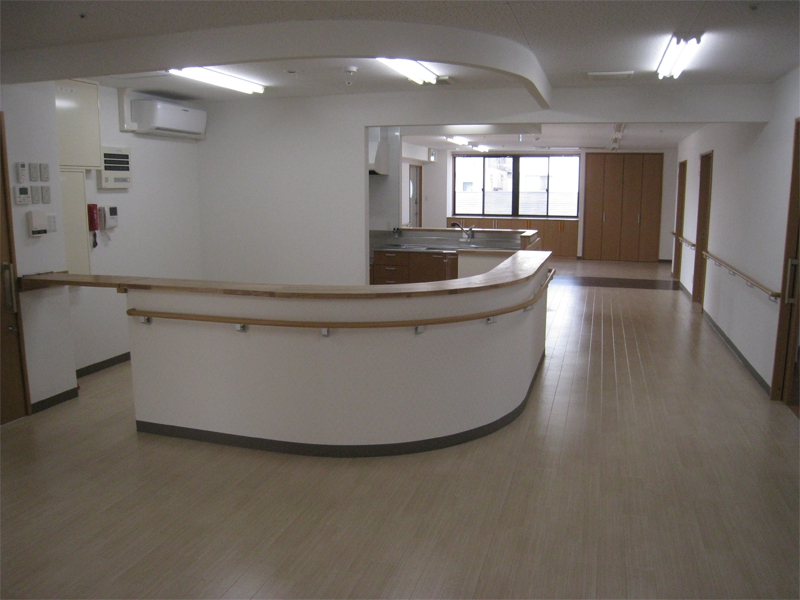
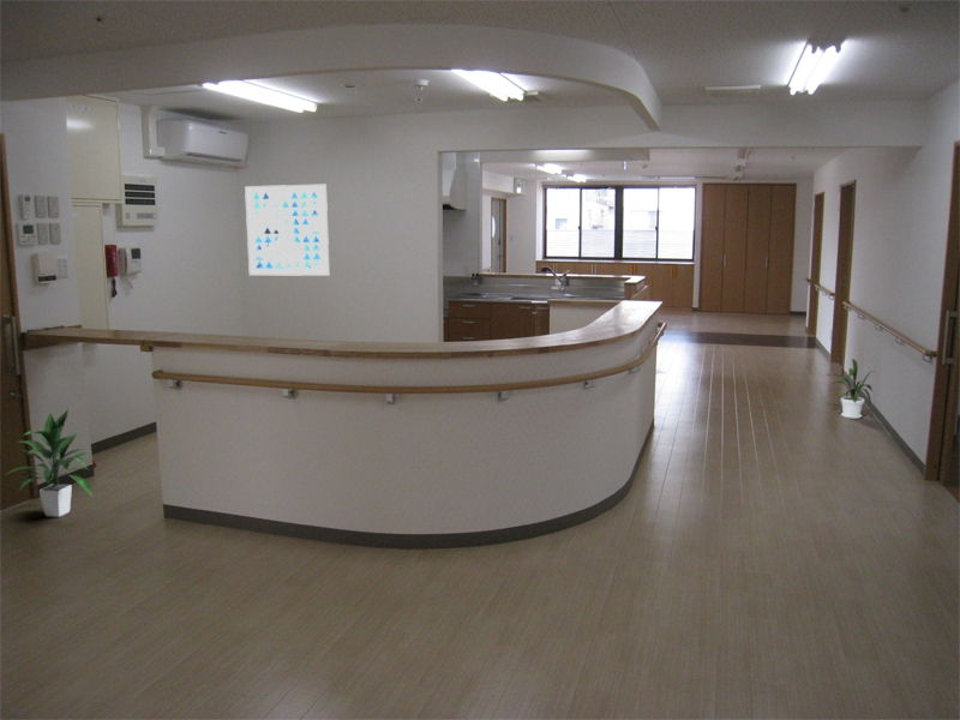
+ house plant (852, 389)
+ wall art (287, 230)
+ indoor plant (54, 464)
